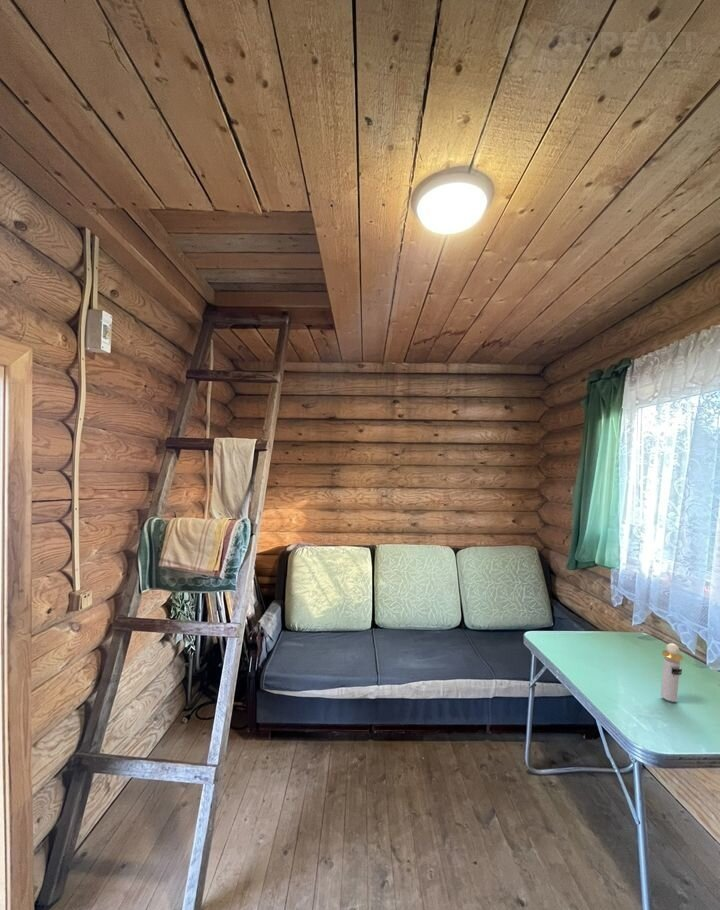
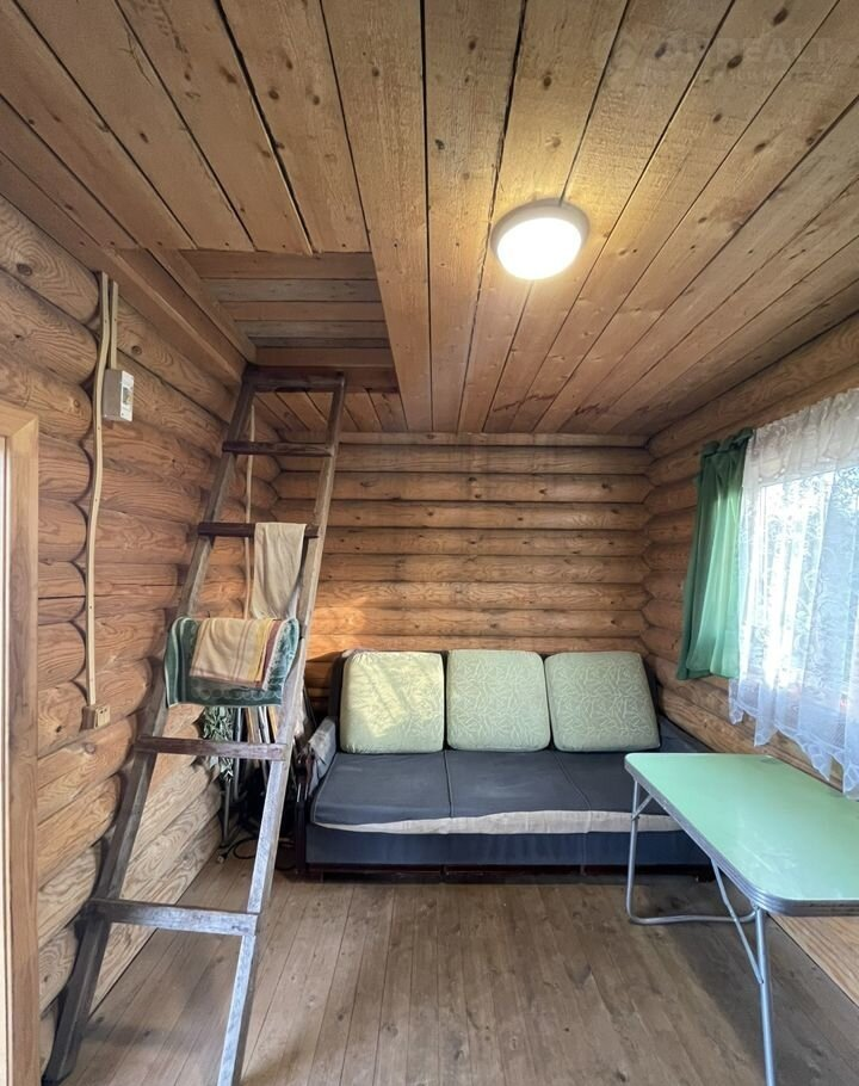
- perfume bottle (670, 671)
